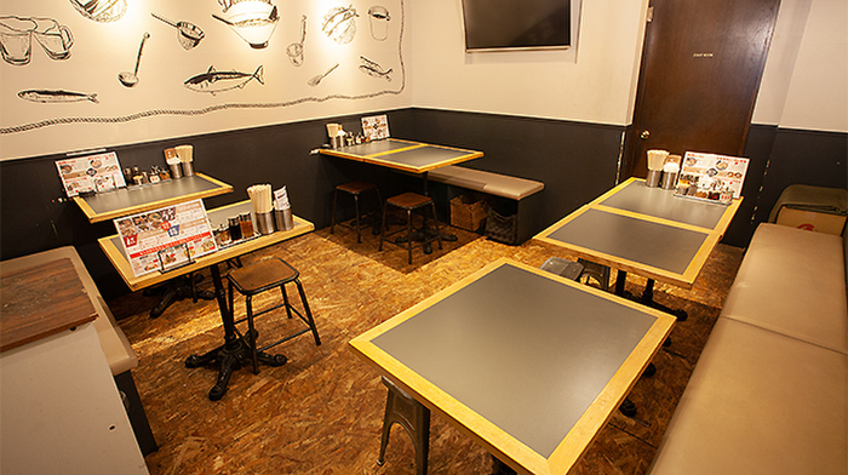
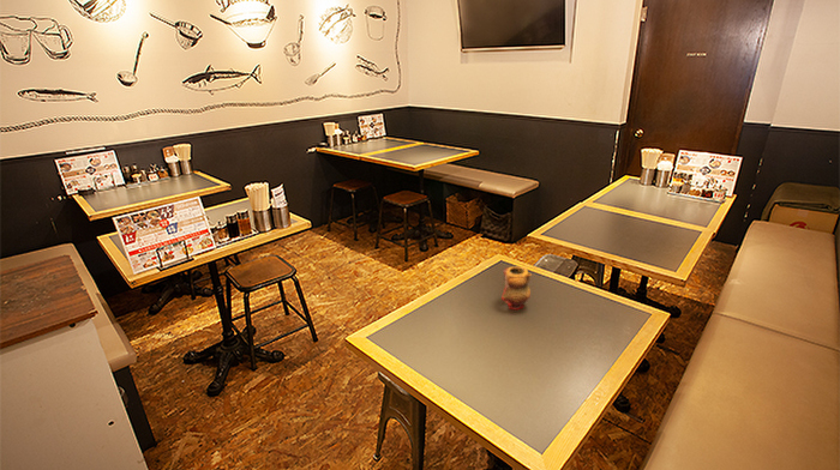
+ teapot (515, 284)
